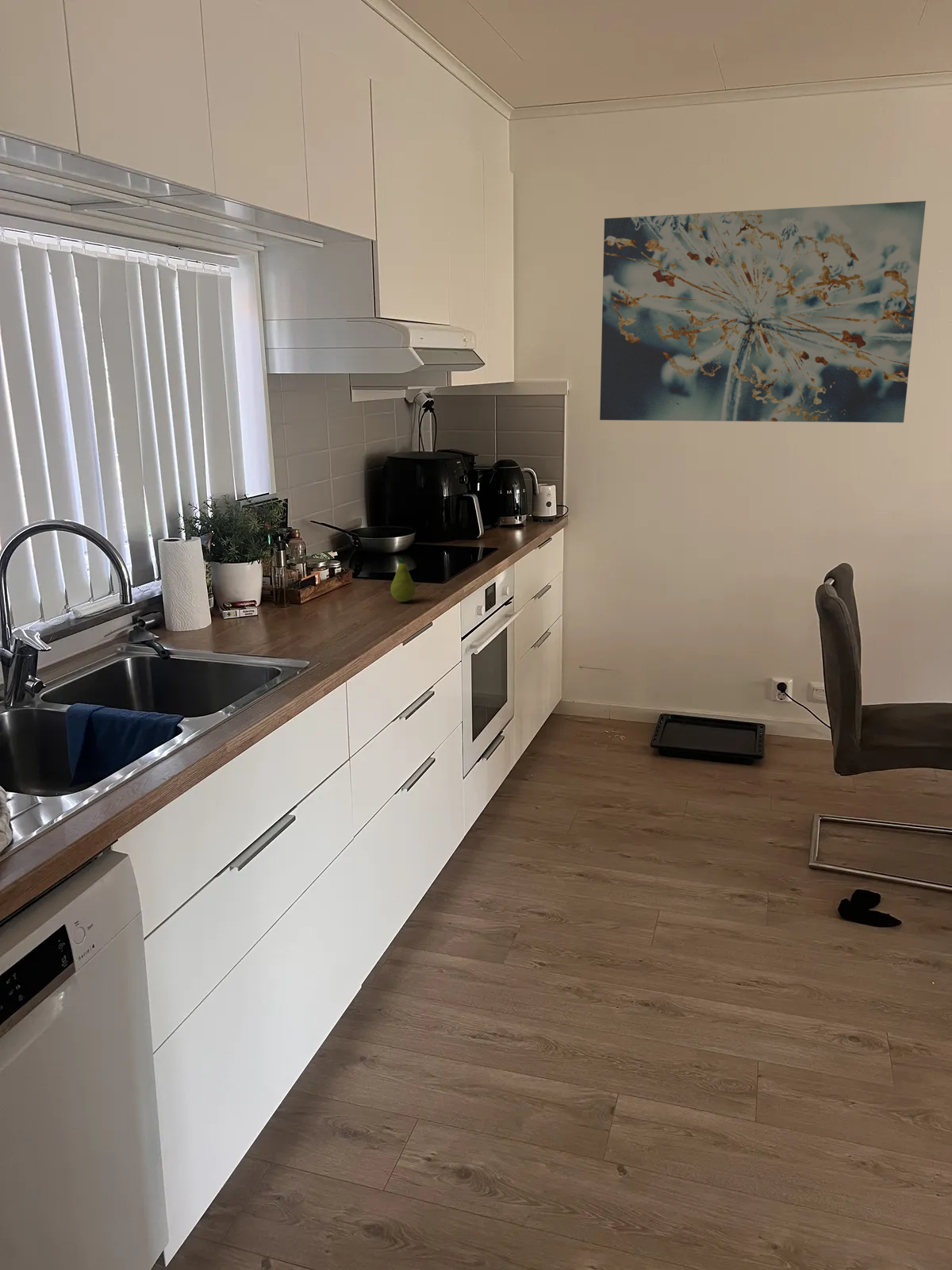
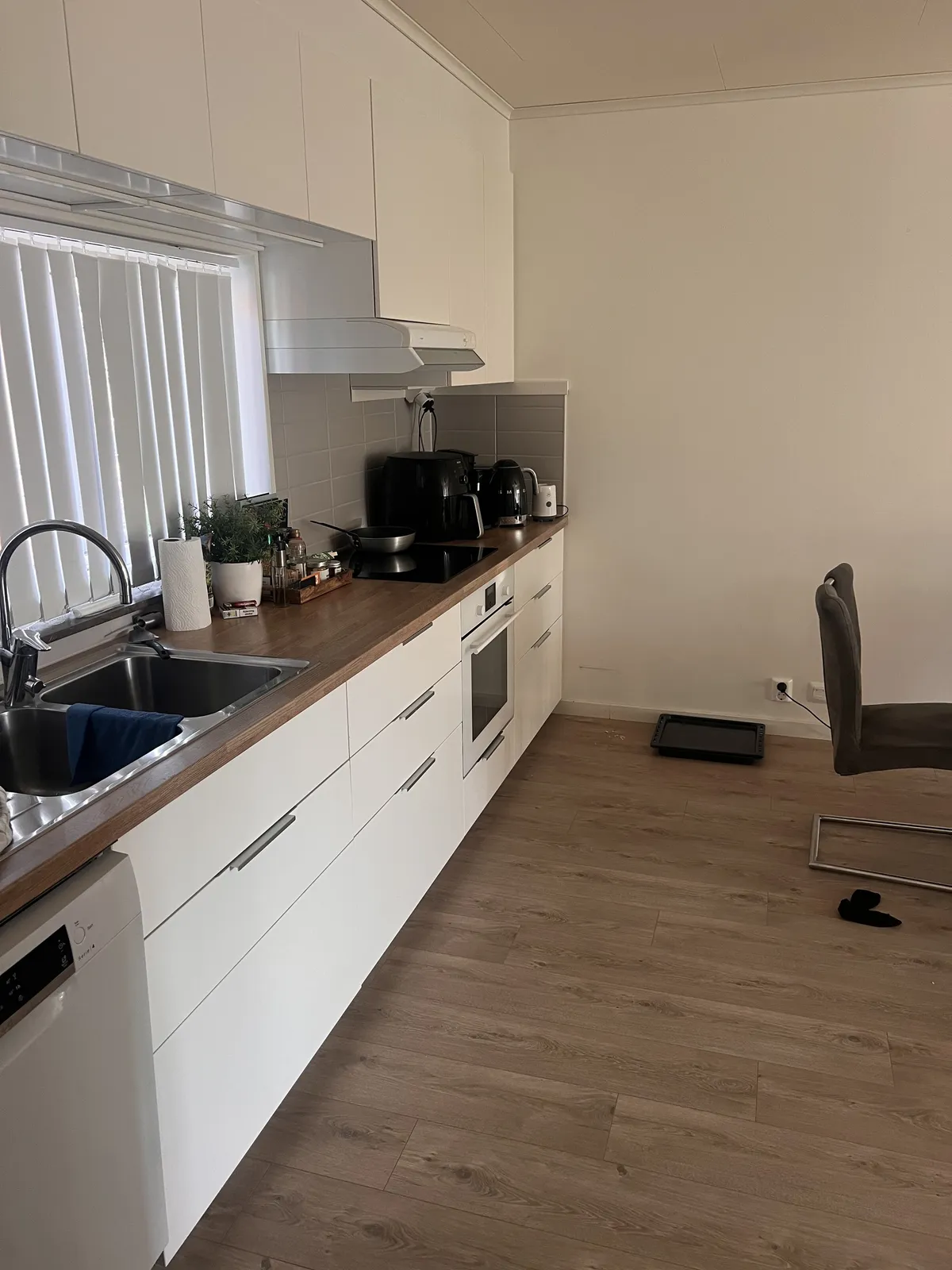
- fruit (402, 579)
- wall art (750, 318)
